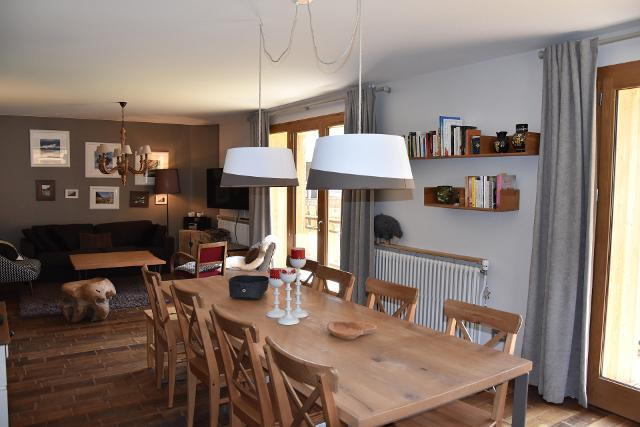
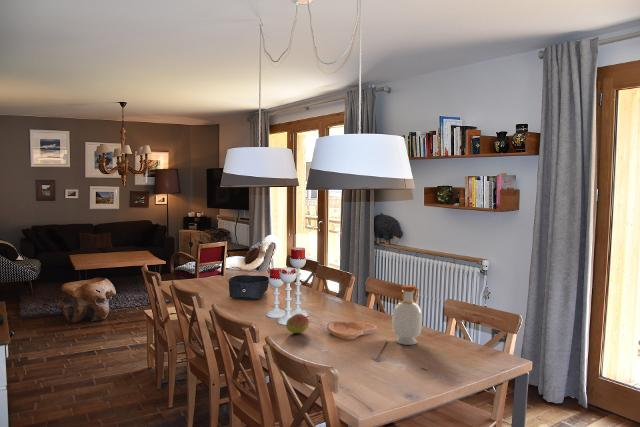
+ bottle (407, 314)
+ fruit (297, 323)
